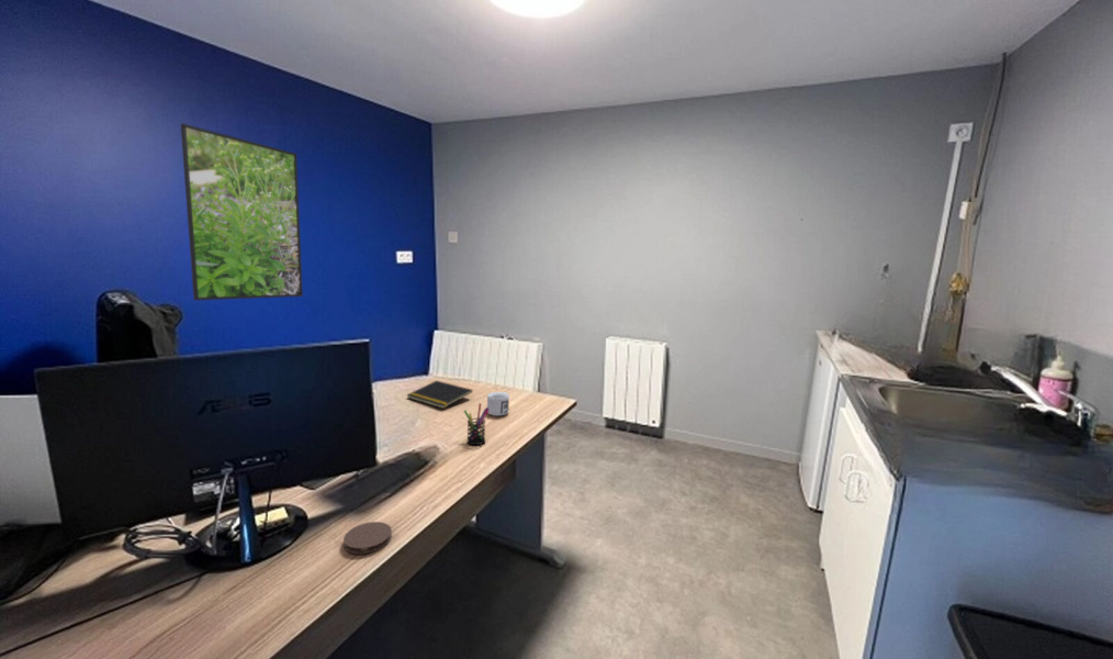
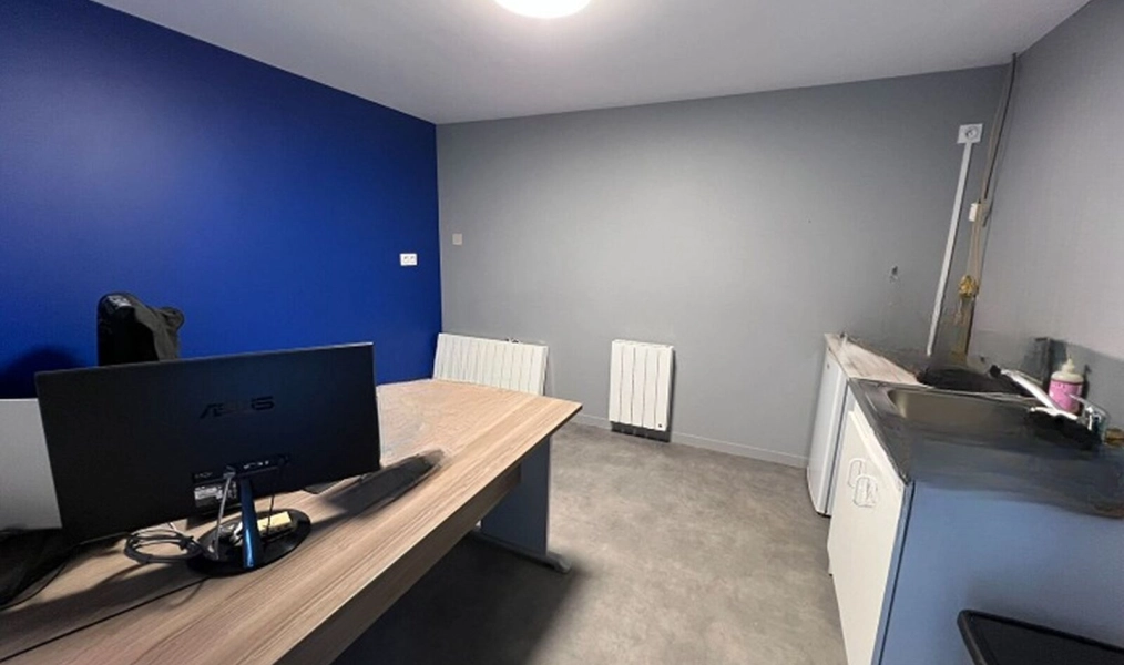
- coaster (368, 537)
- pen holder (475, 423)
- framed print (249, 221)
- notepad (439, 393)
- mug (499, 402)
